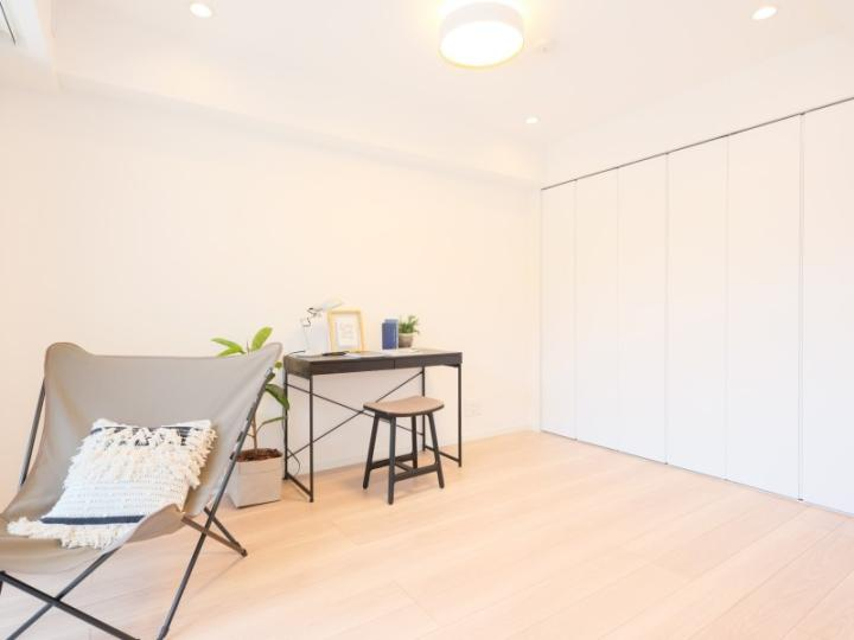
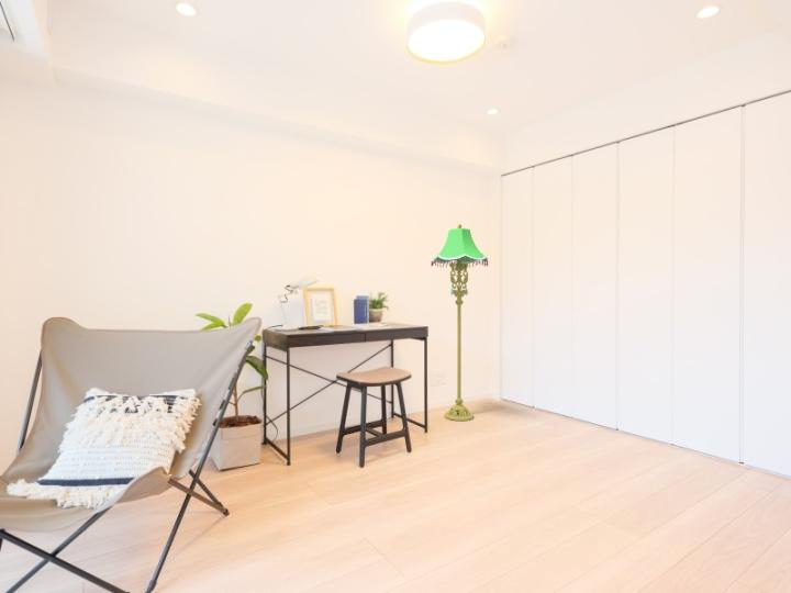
+ floor lamp (459, 321)
